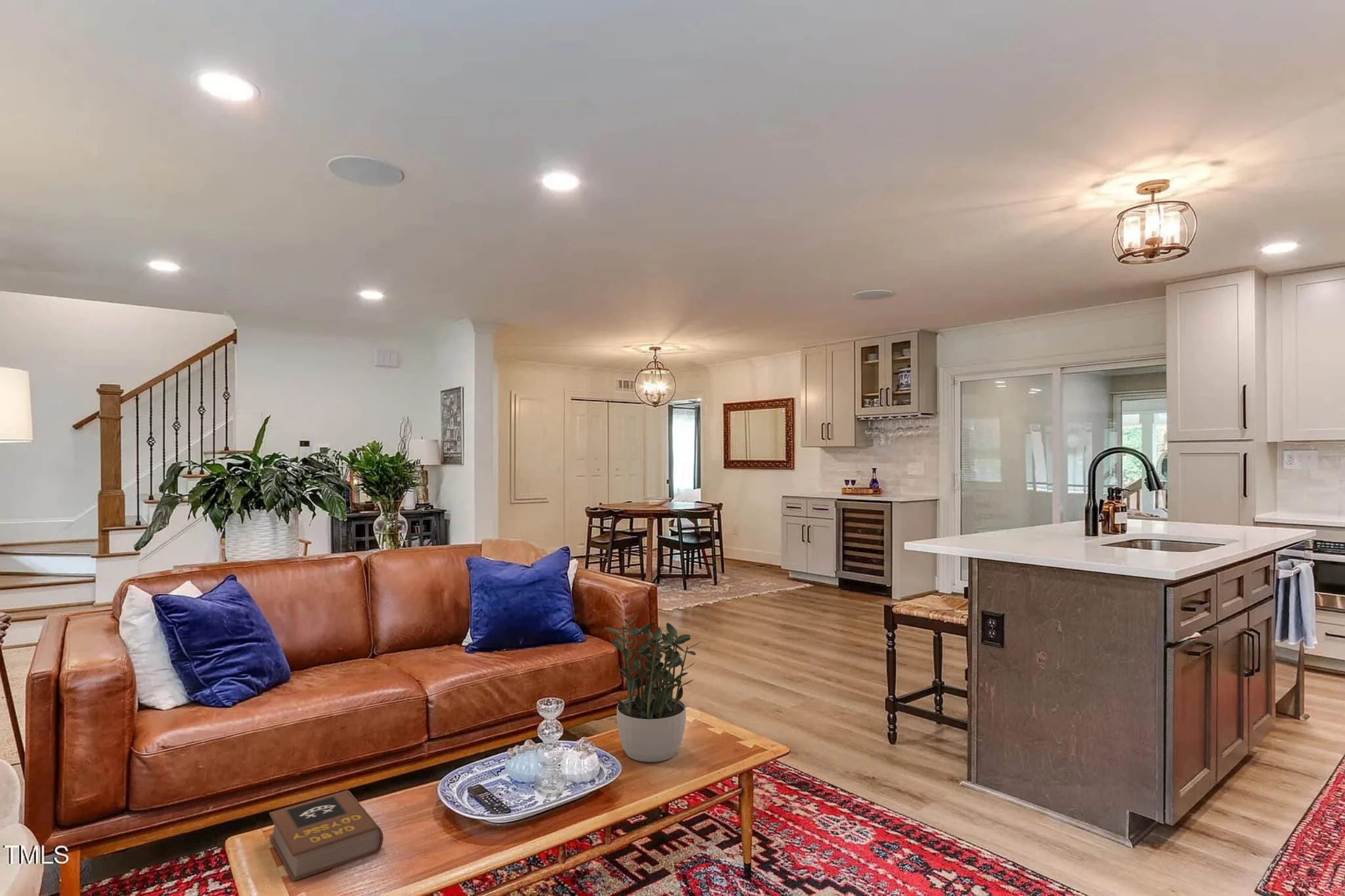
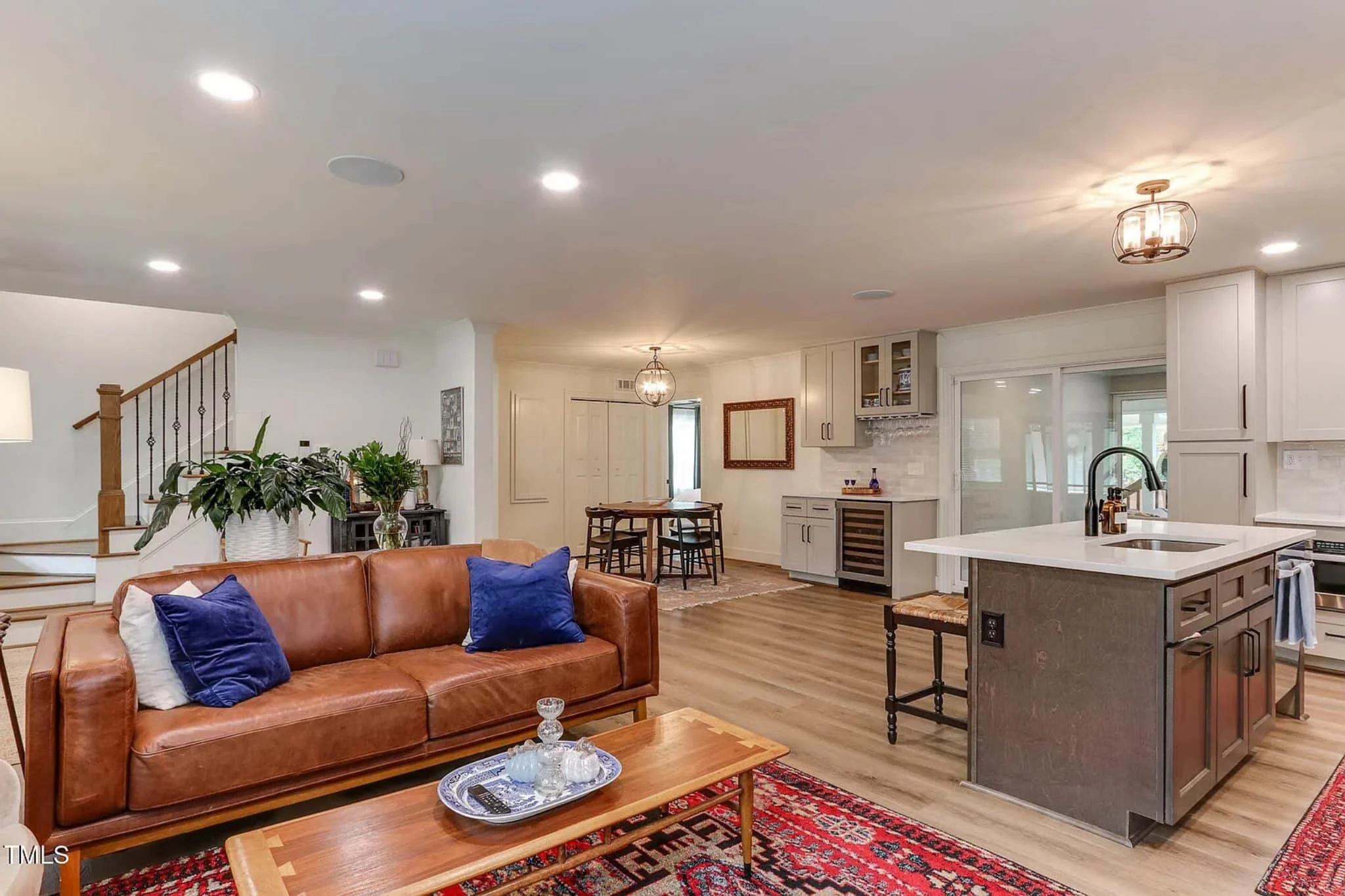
- potted plant (652, 681)
- book (324, 828)
